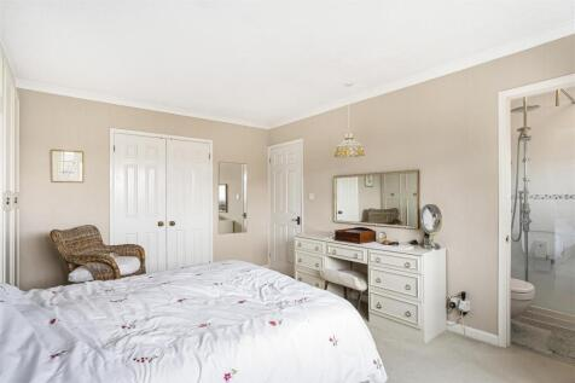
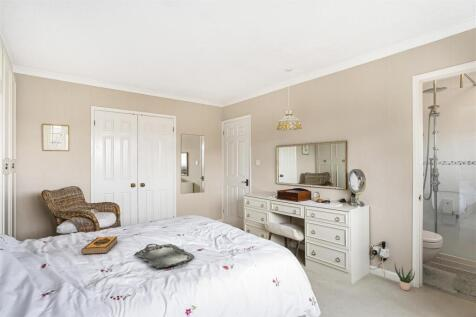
+ potted plant (404, 276)
+ serving tray (164, 254)
+ hardback book (100, 244)
